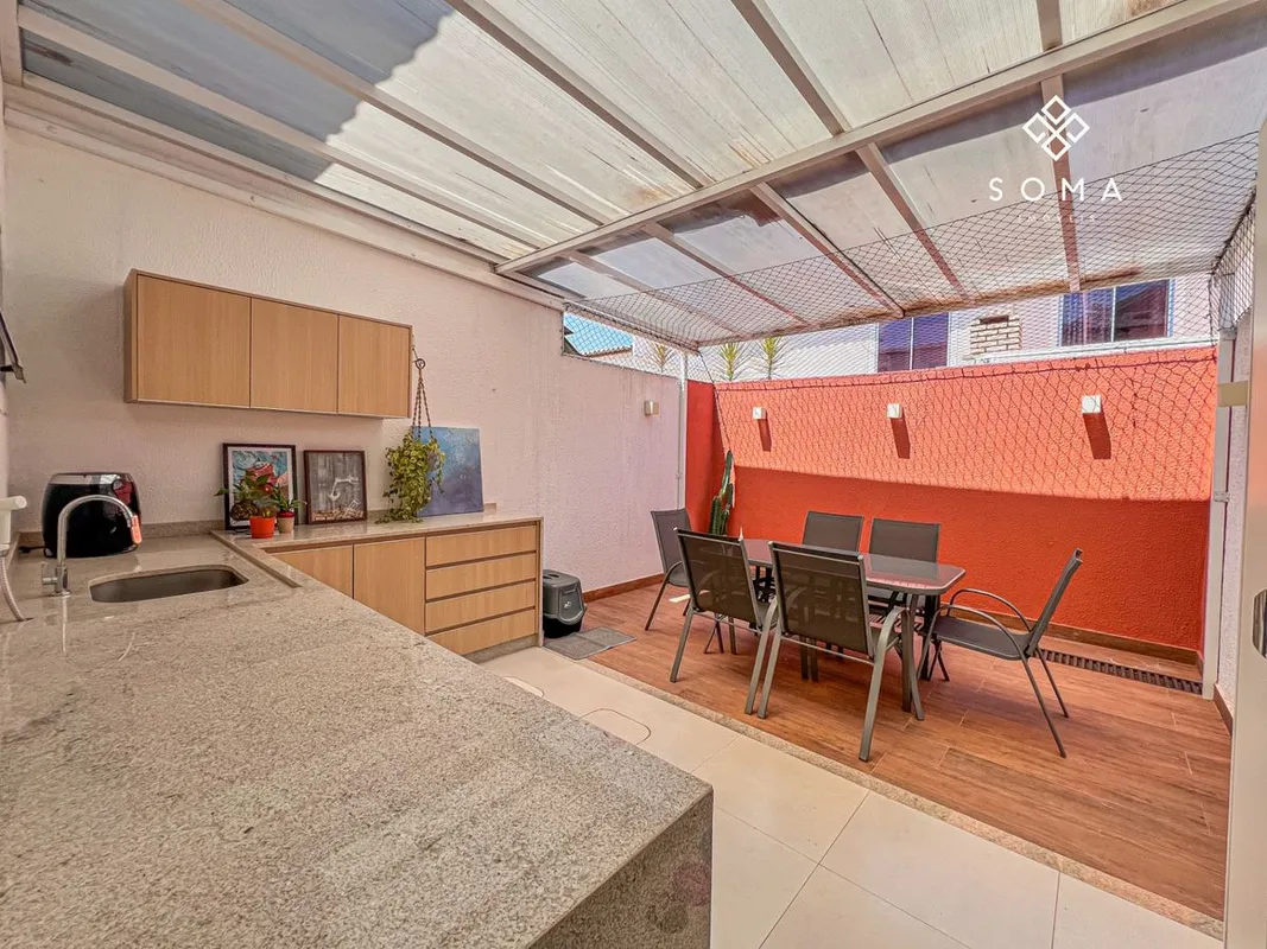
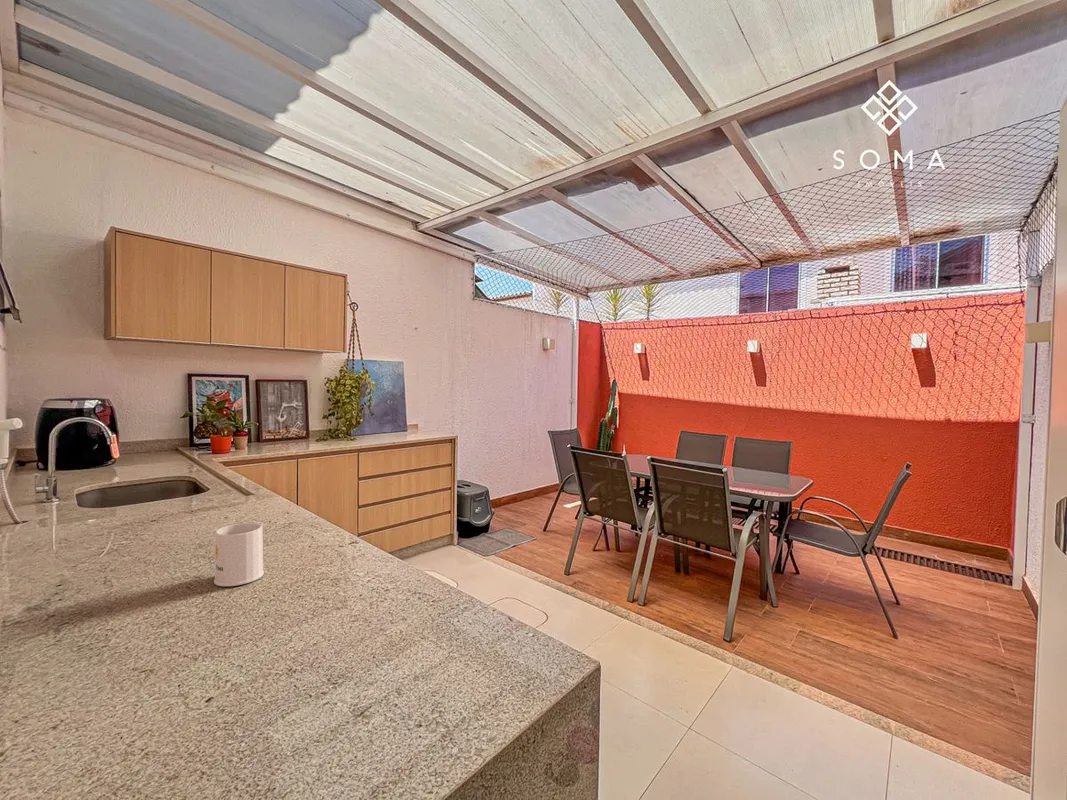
+ mug (237, 551)
